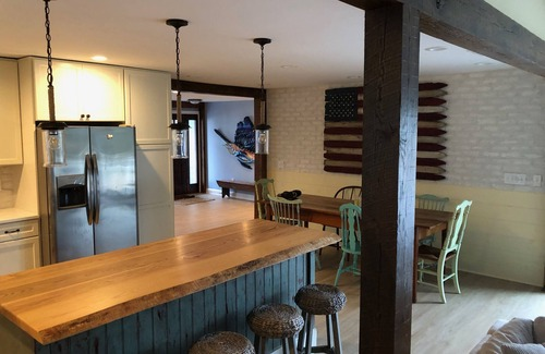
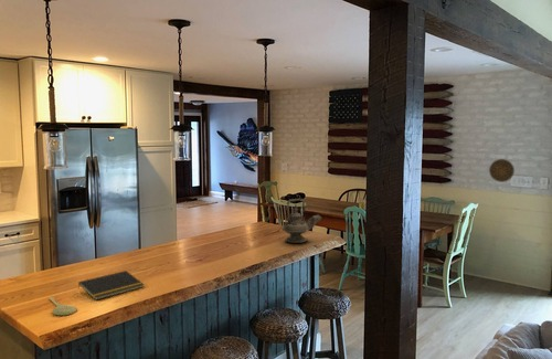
+ spoon (59, 305)
+ notepad (112, 284)
+ teapot (302, 219)
+ decorative plate (501, 170)
